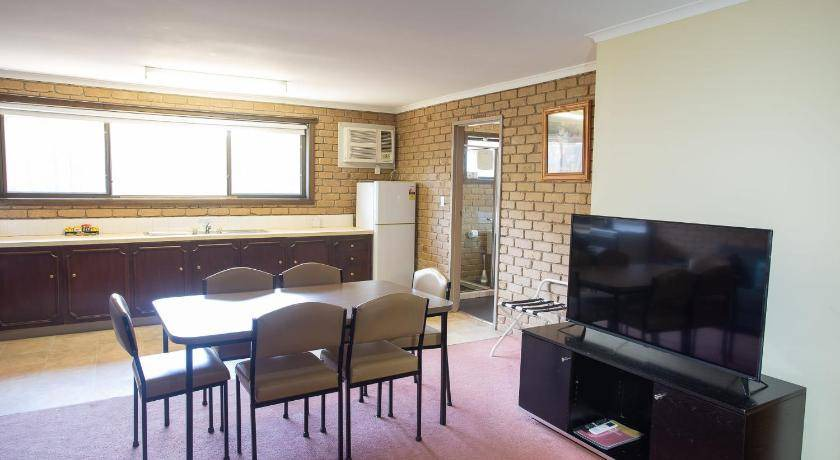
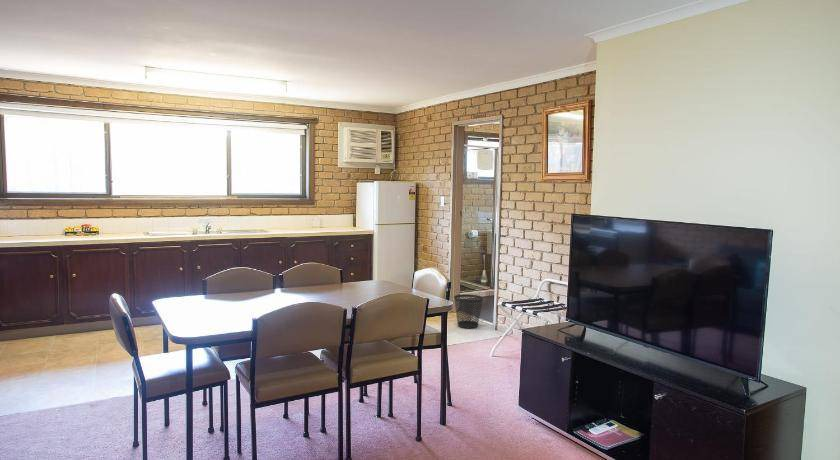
+ wastebasket (467, 311)
